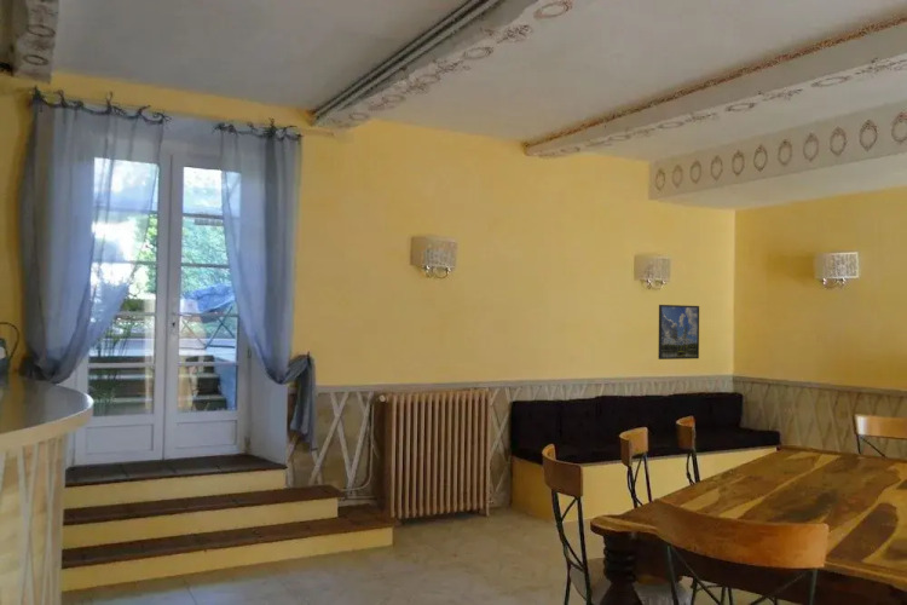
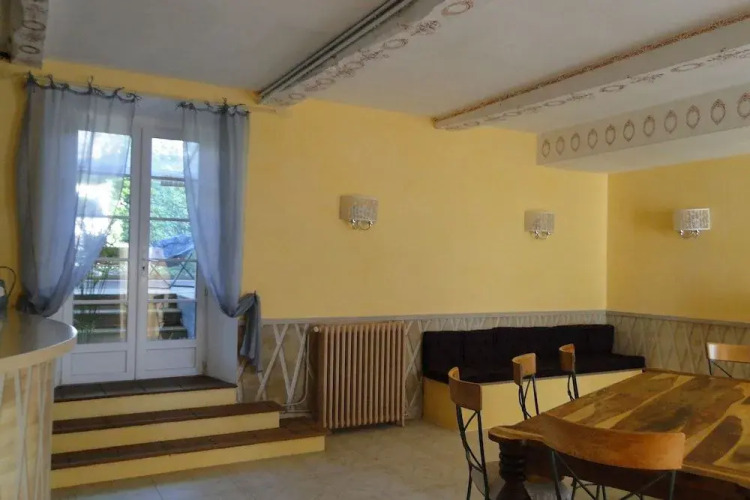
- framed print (678, 332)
